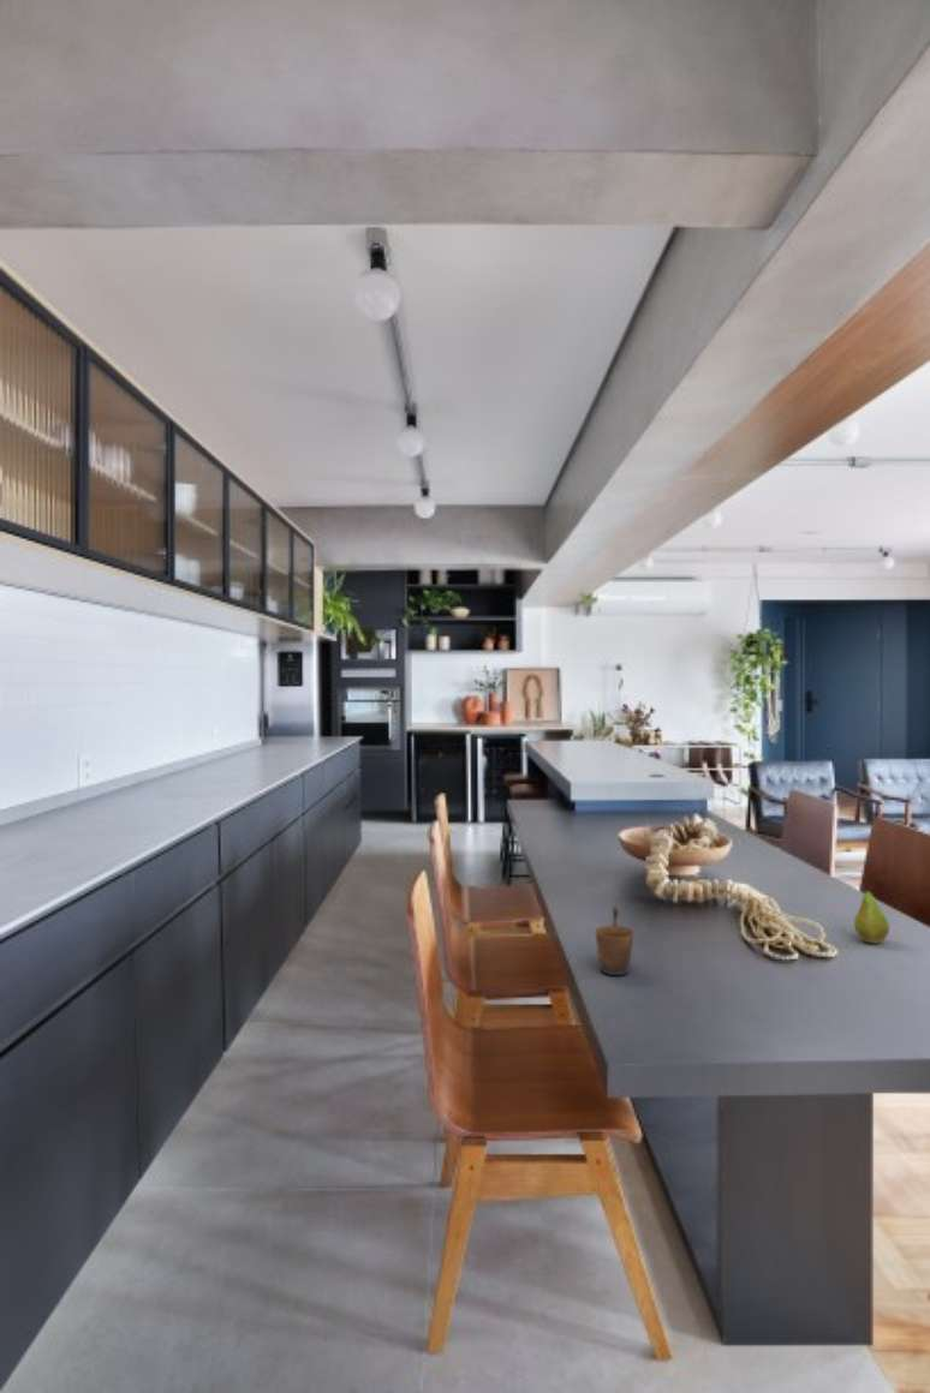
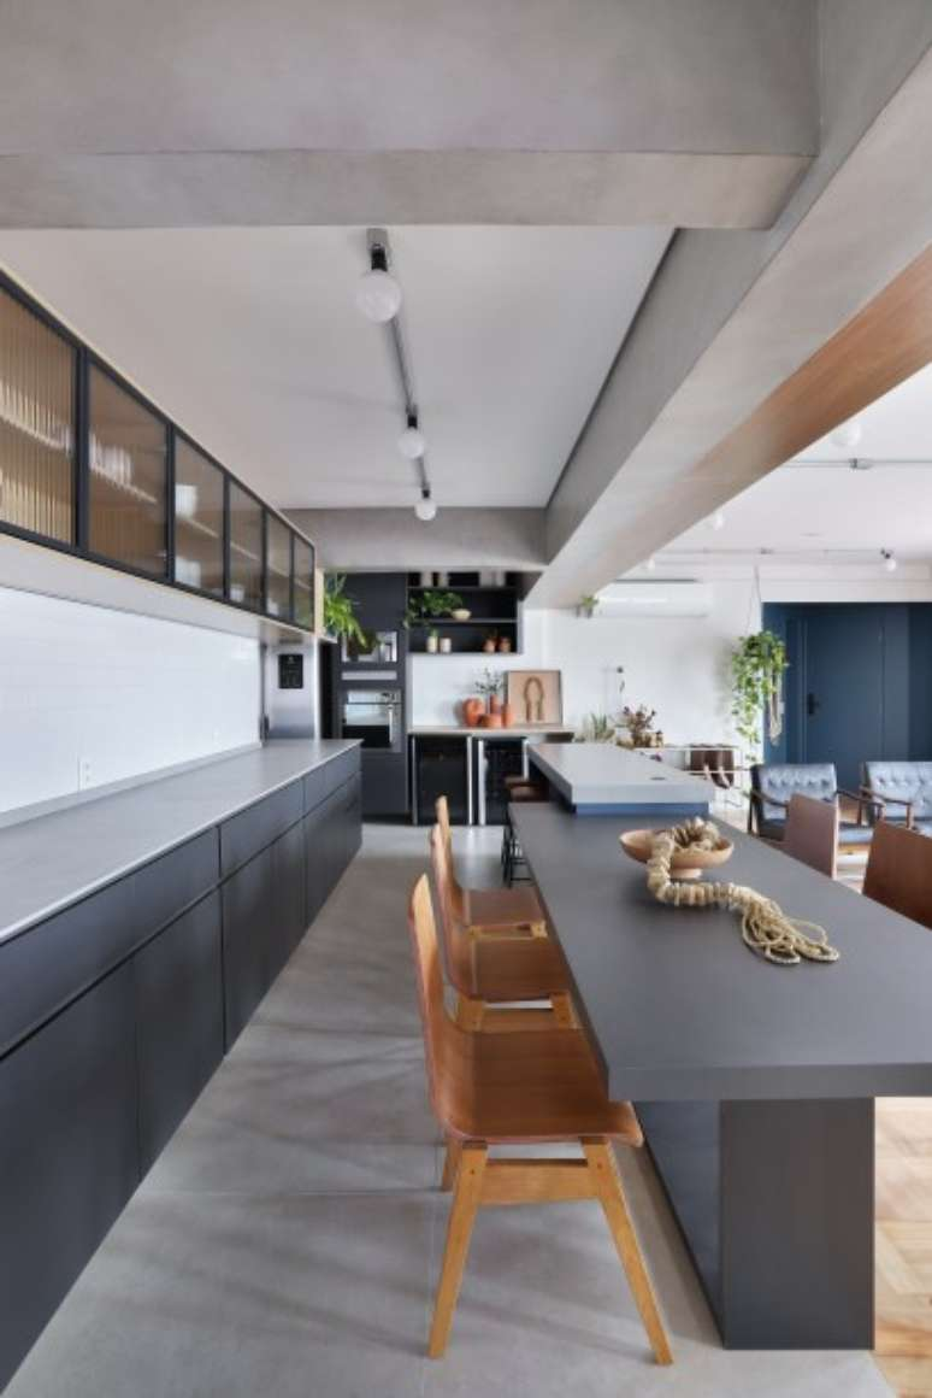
- mug (614, 939)
- fruit (871, 913)
